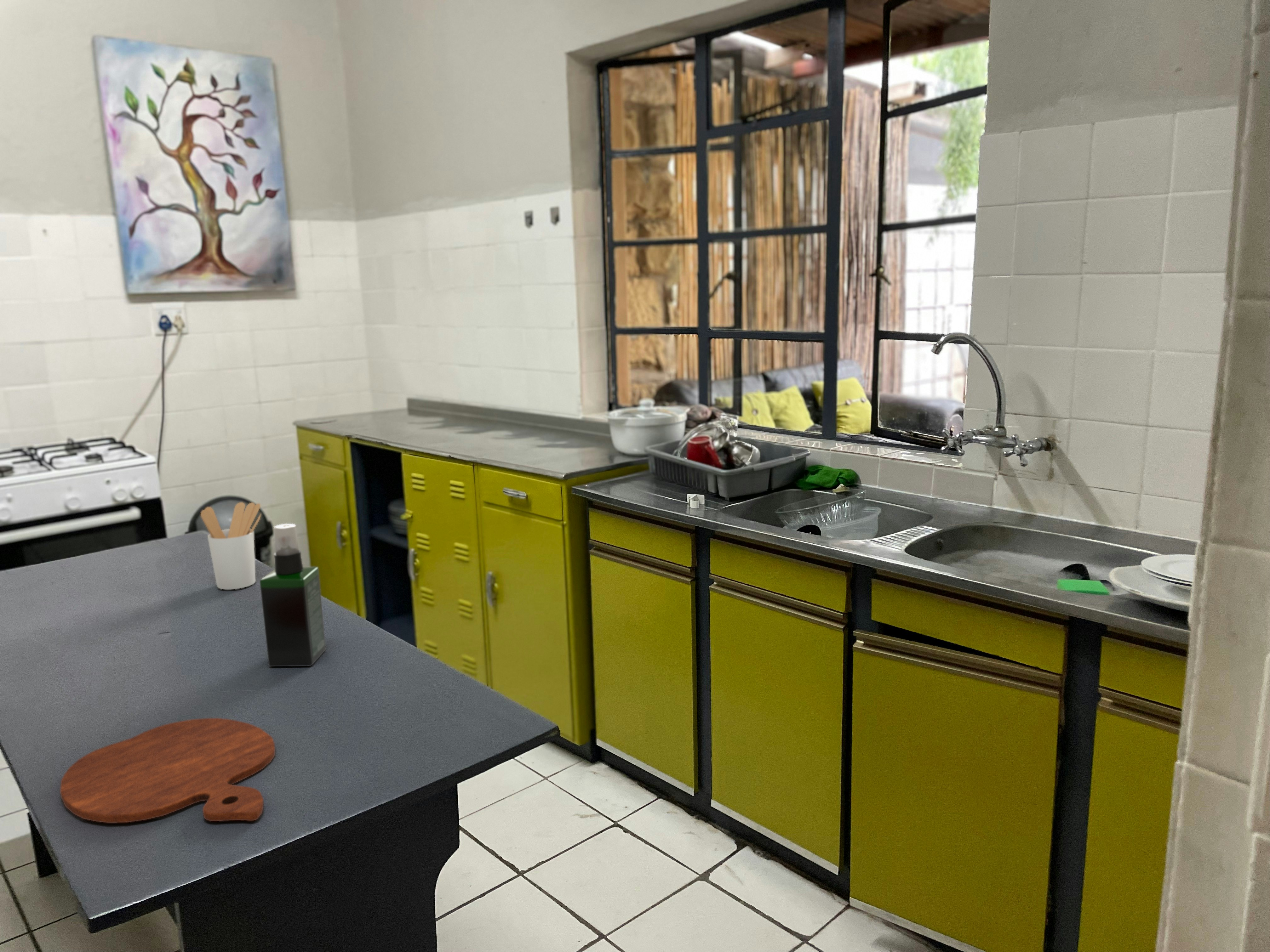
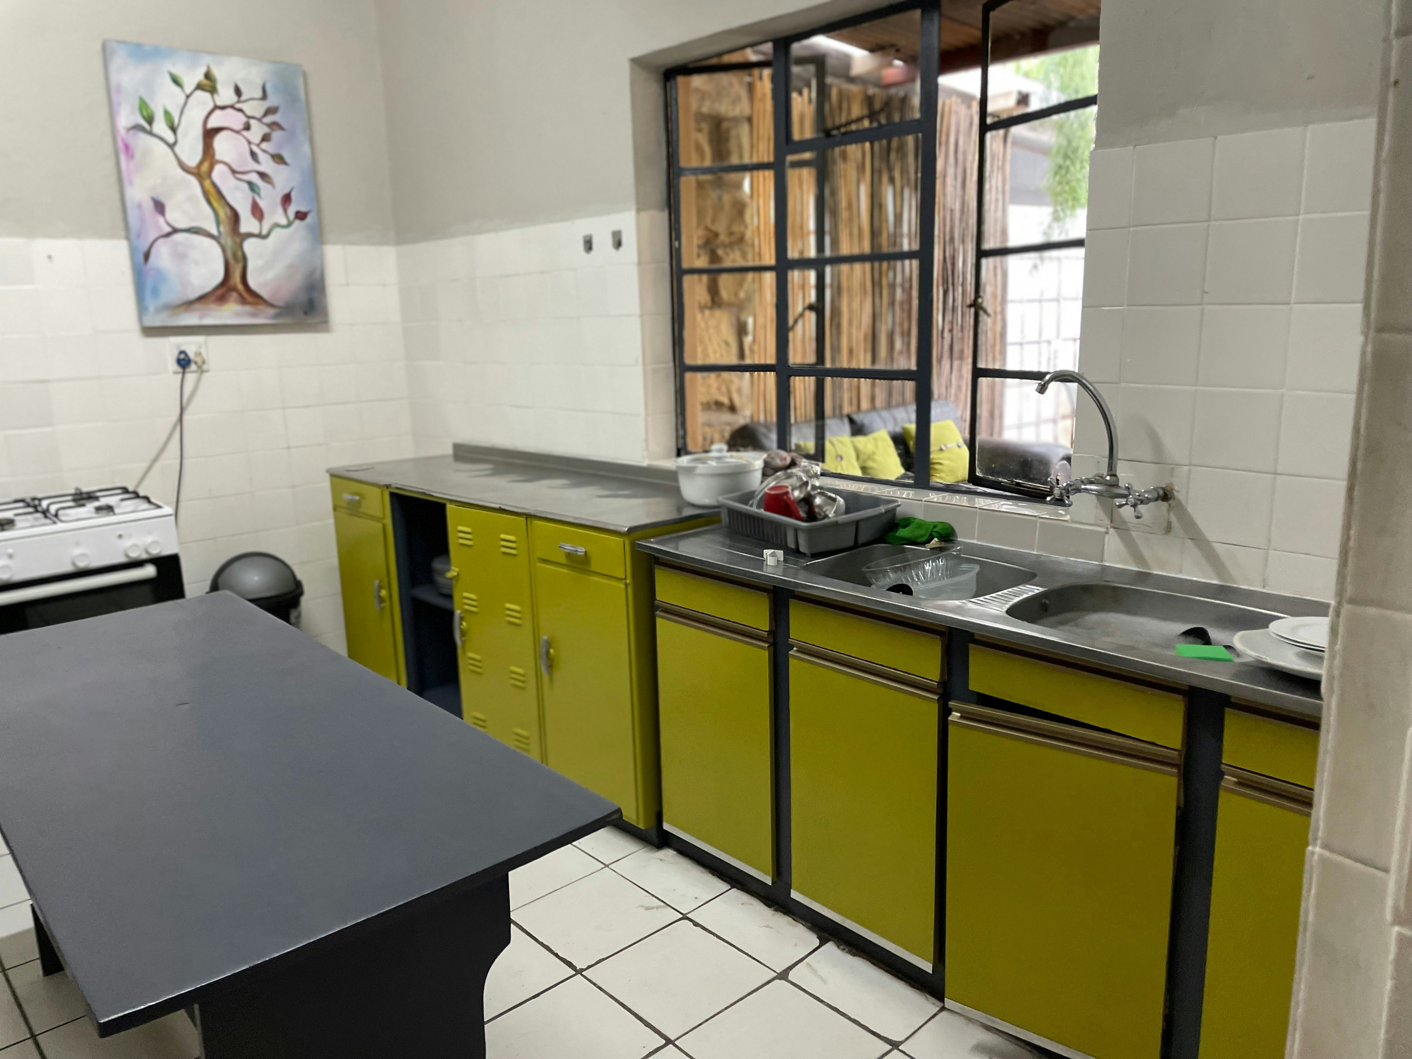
- spray bottle (291, 593)
- cutting board (187, 775)
- utensil holder (238, 543)
